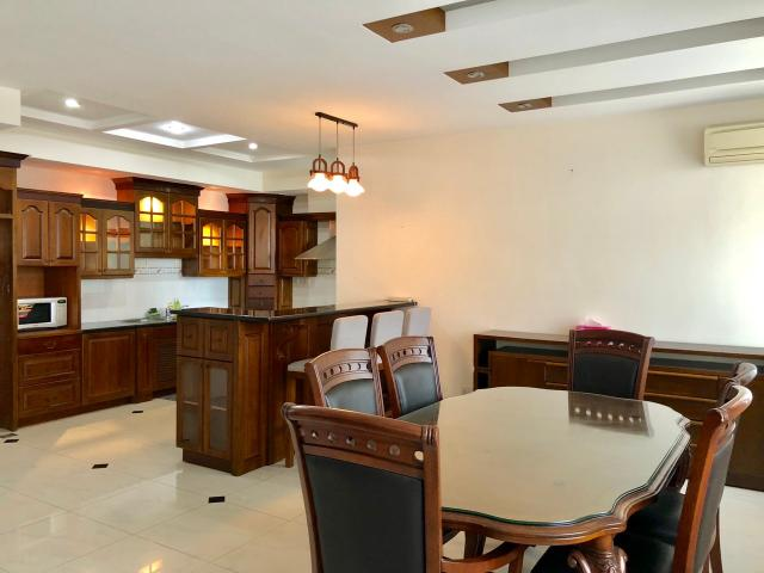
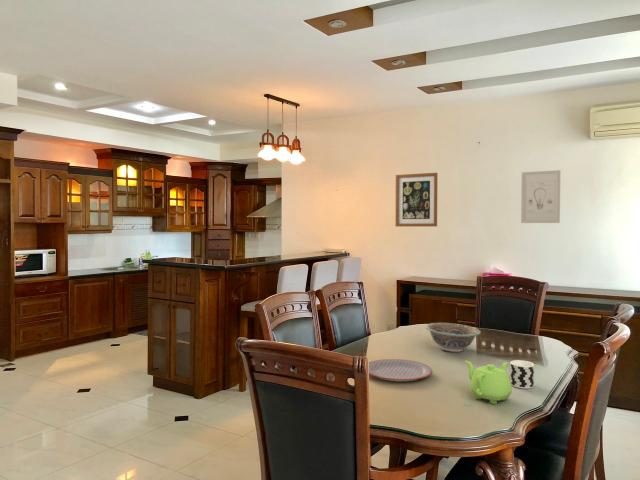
+ cup (522, 373)
+ wall art (540, 197)
+ decorative bowl (452, 338)
+ teapot (487, 379)
+ plate (397, 371)
+ wall art (416, 200)
